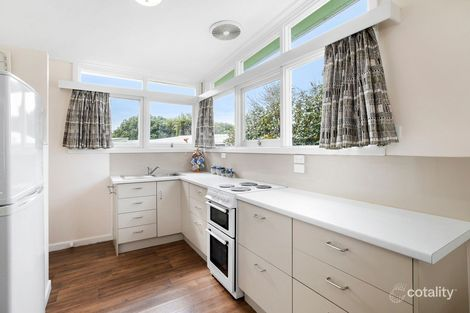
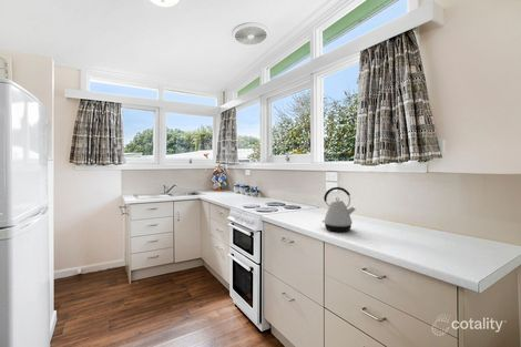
+ kettle (338, 207)
